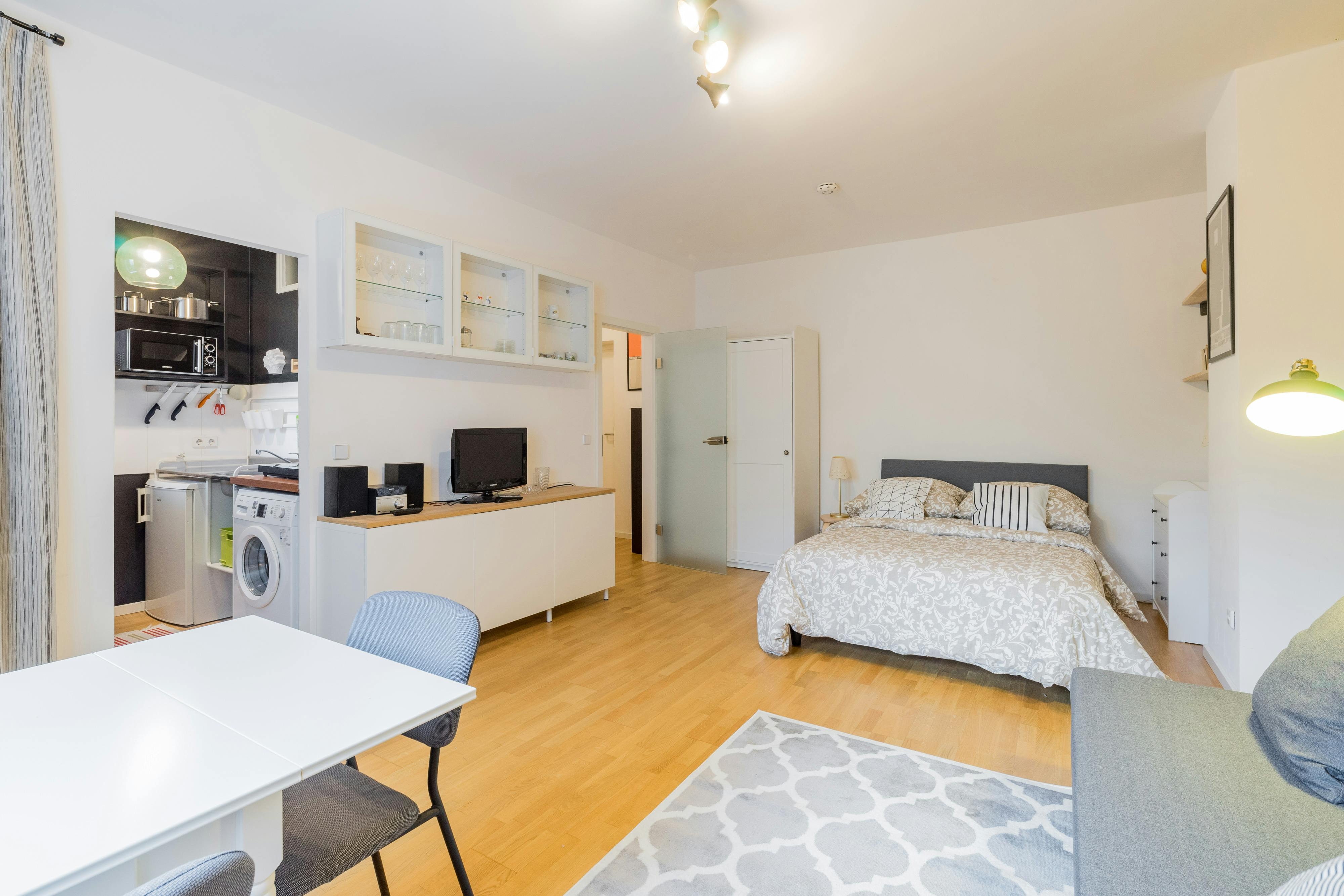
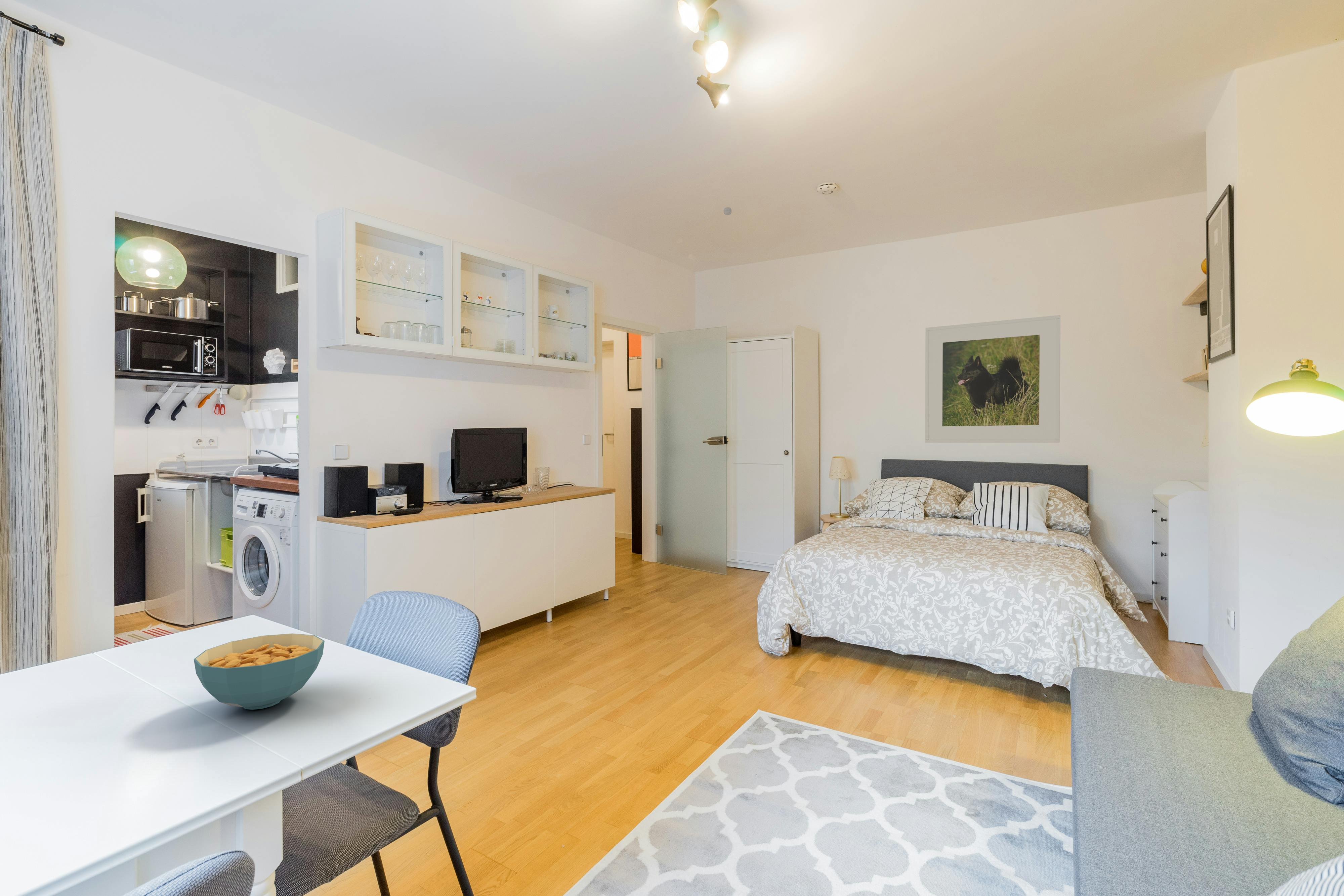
+ smoke detector (727, 212)
+ cereal bowl (262, 676)
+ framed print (989, 382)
